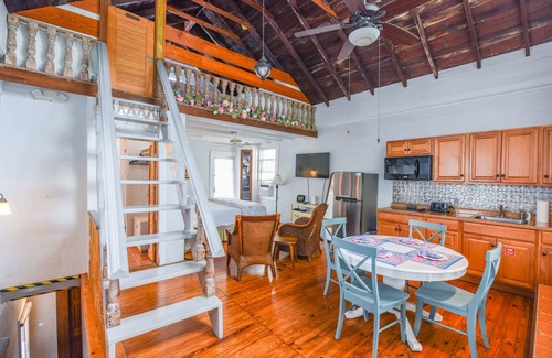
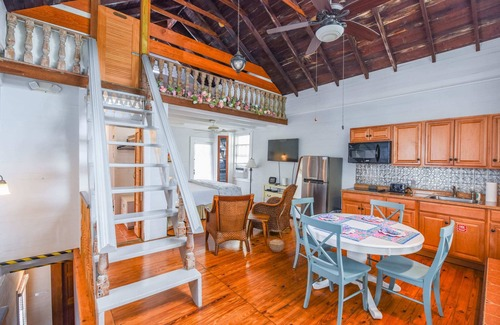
+ basket (276, 240)
